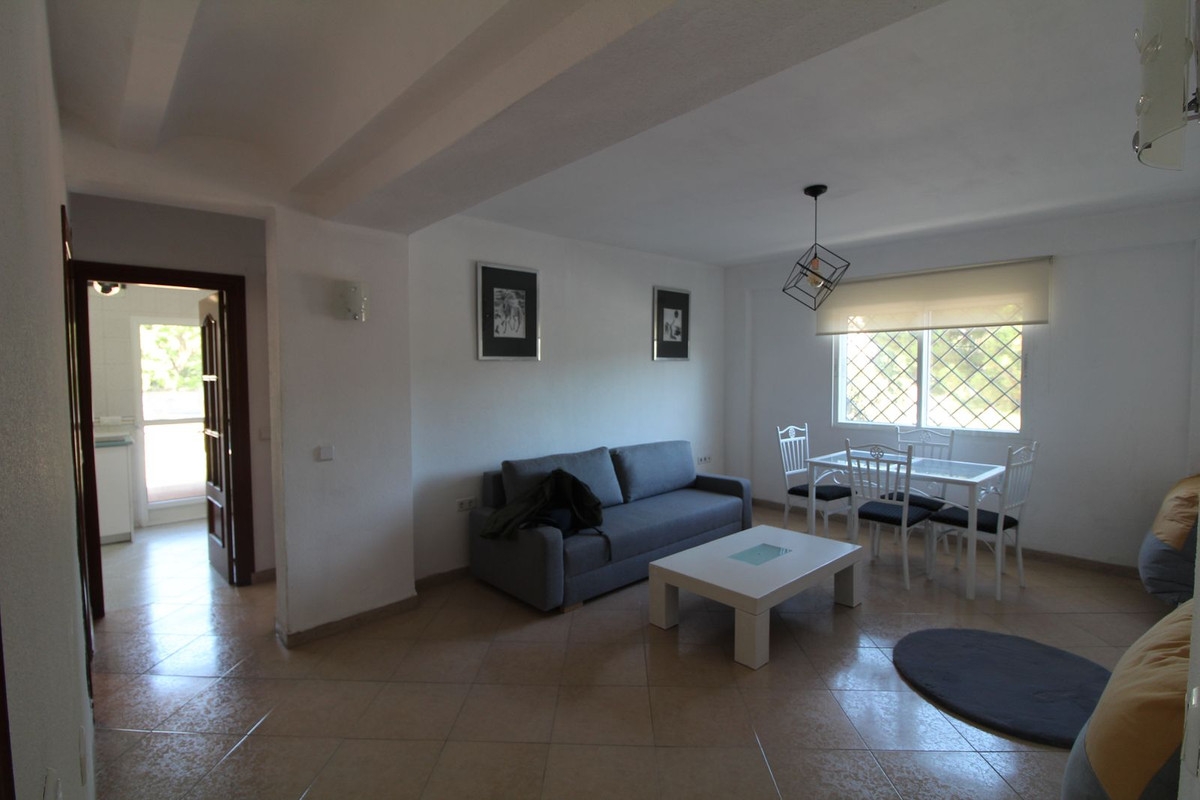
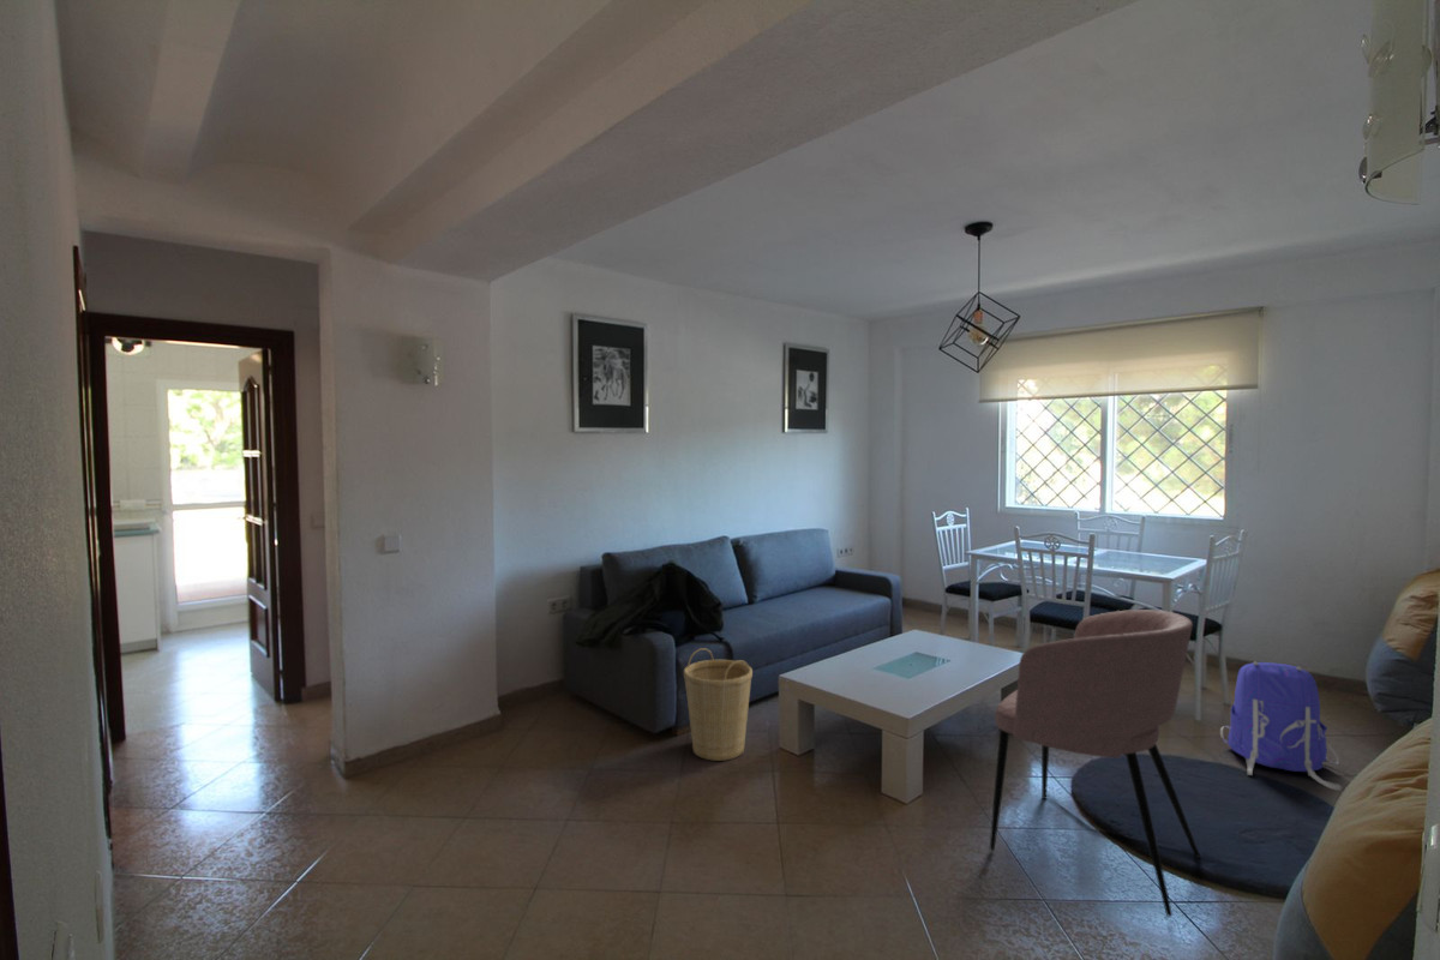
+ armchair (1090, 730)
+ backpack (1282, 715)
+ basket (718, 701)
